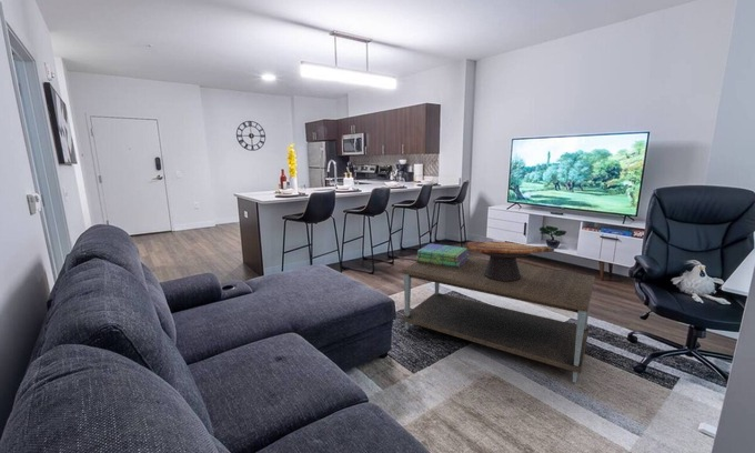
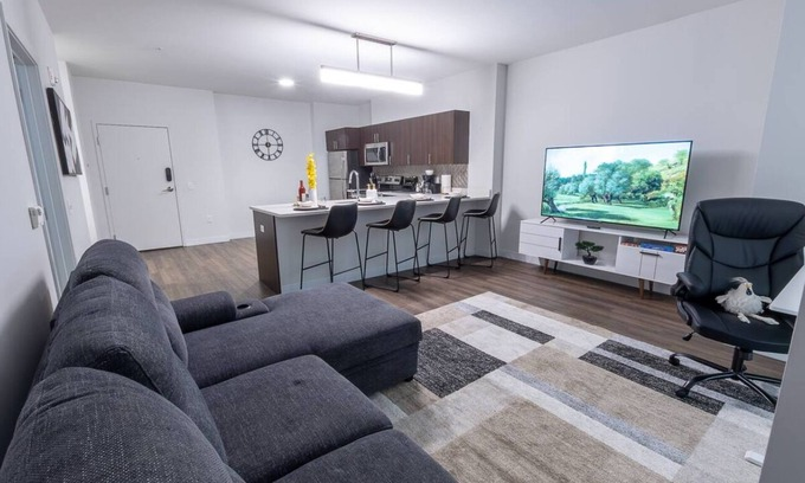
- stack of books (442, 254)
- coffee table (493, 305)
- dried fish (506, 261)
